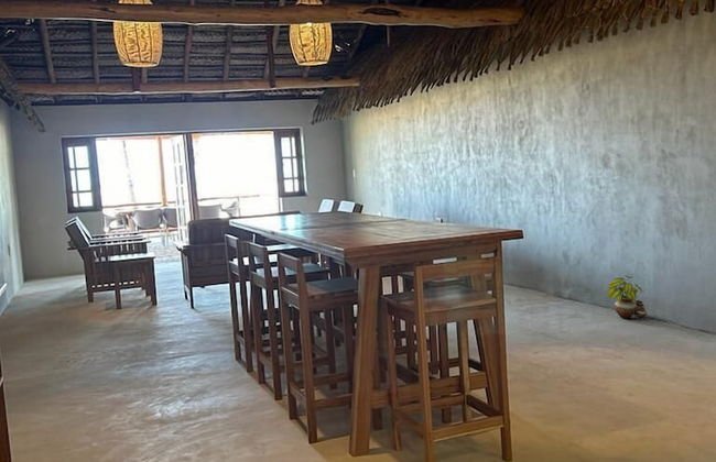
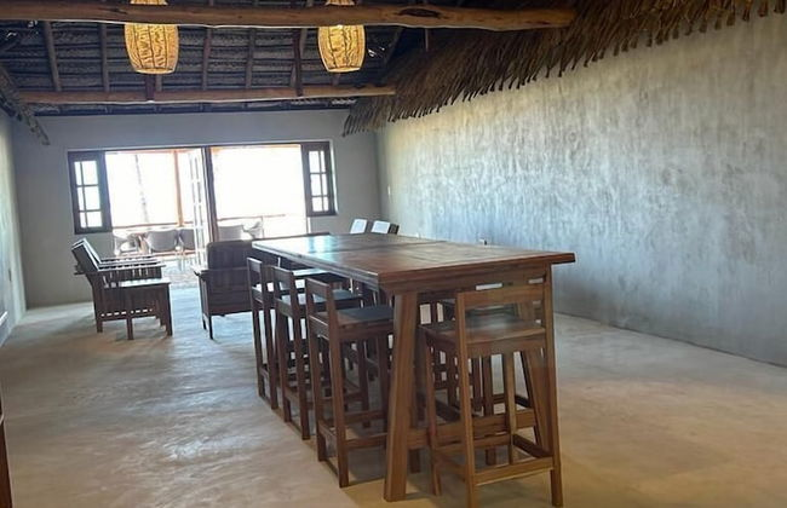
- potted plant (628, 296)
